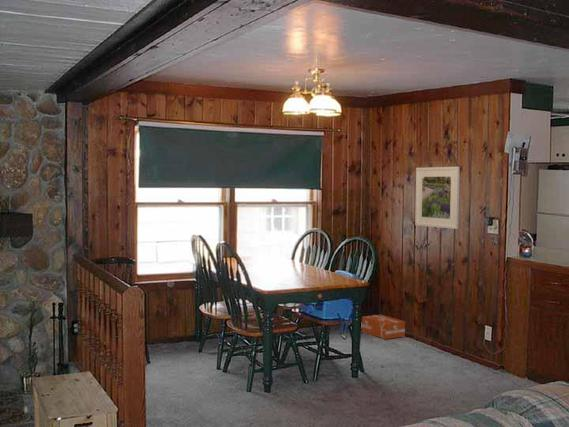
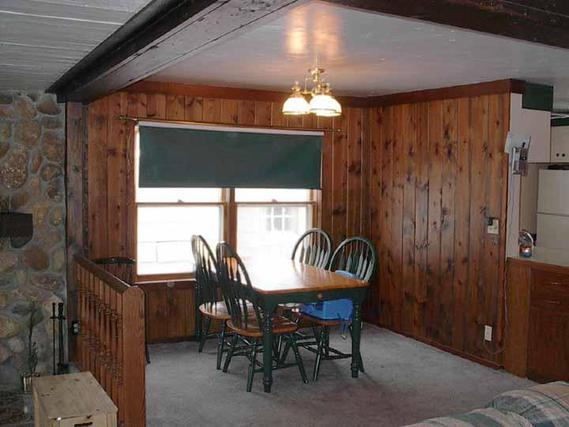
- cardboard box (383, 326)
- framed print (436, 197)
